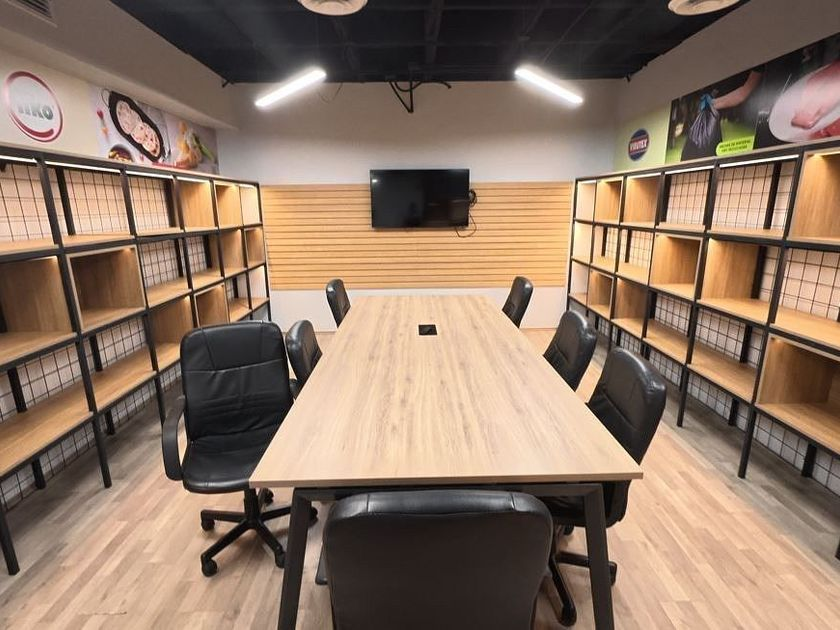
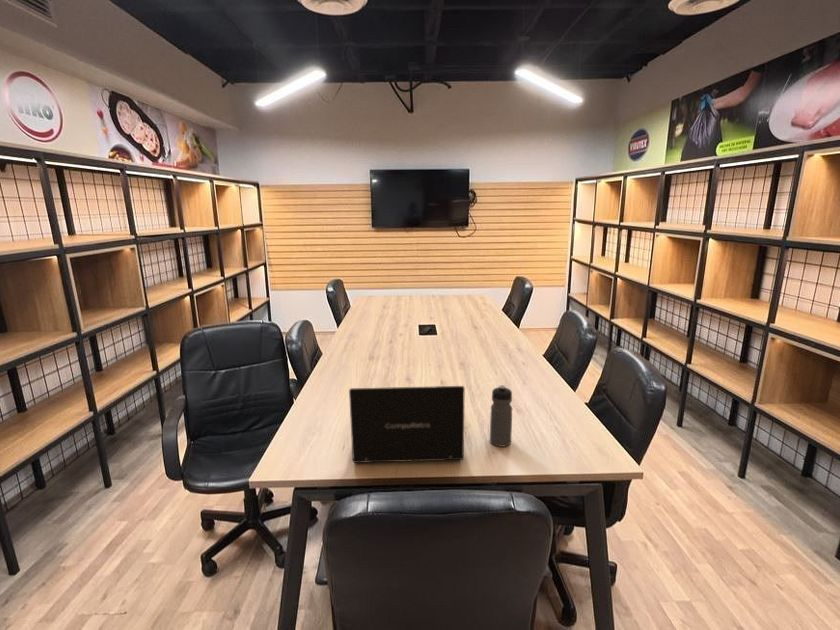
+ water bottle (501, 414)
+ laptop (407, 410)
